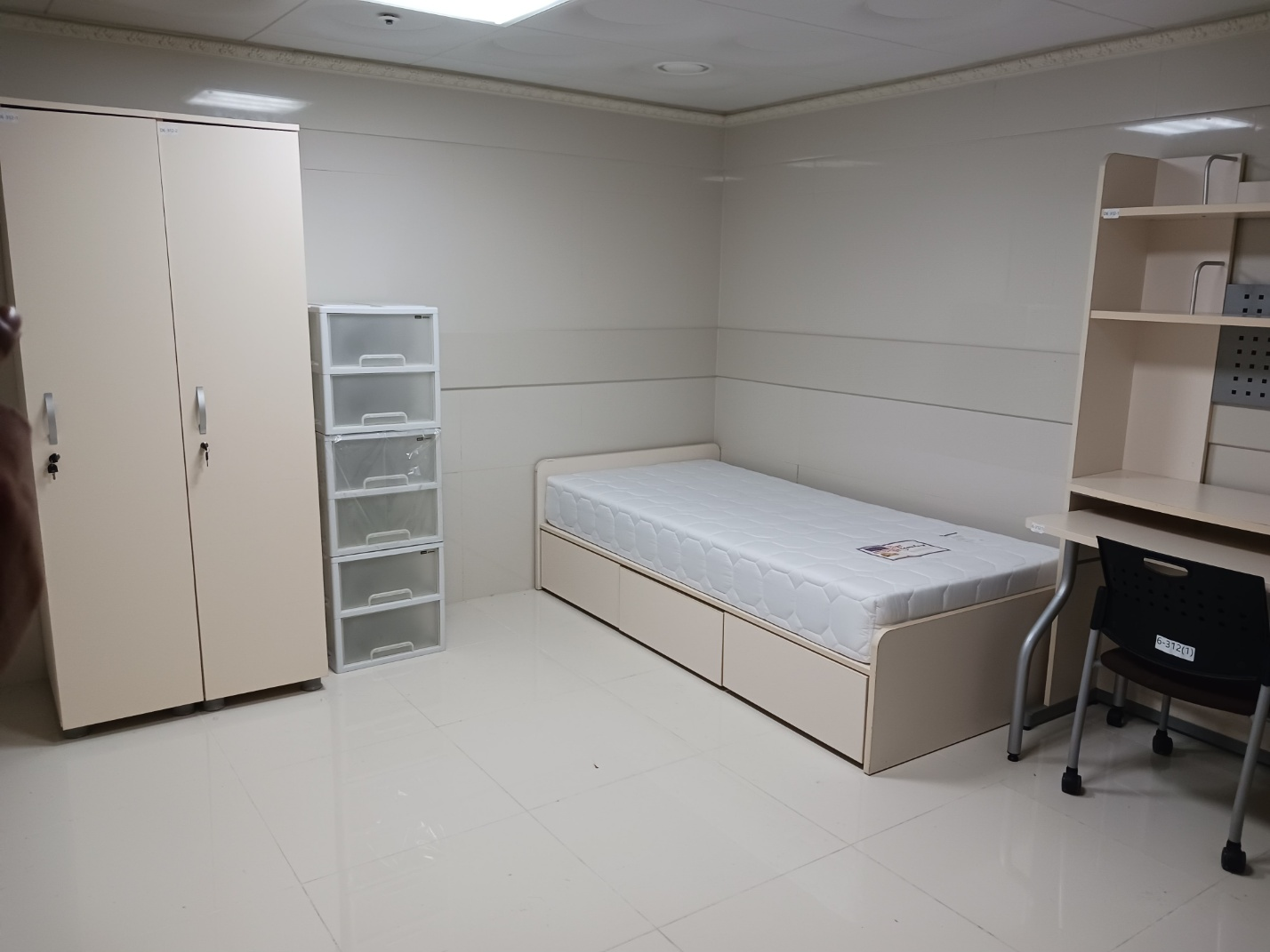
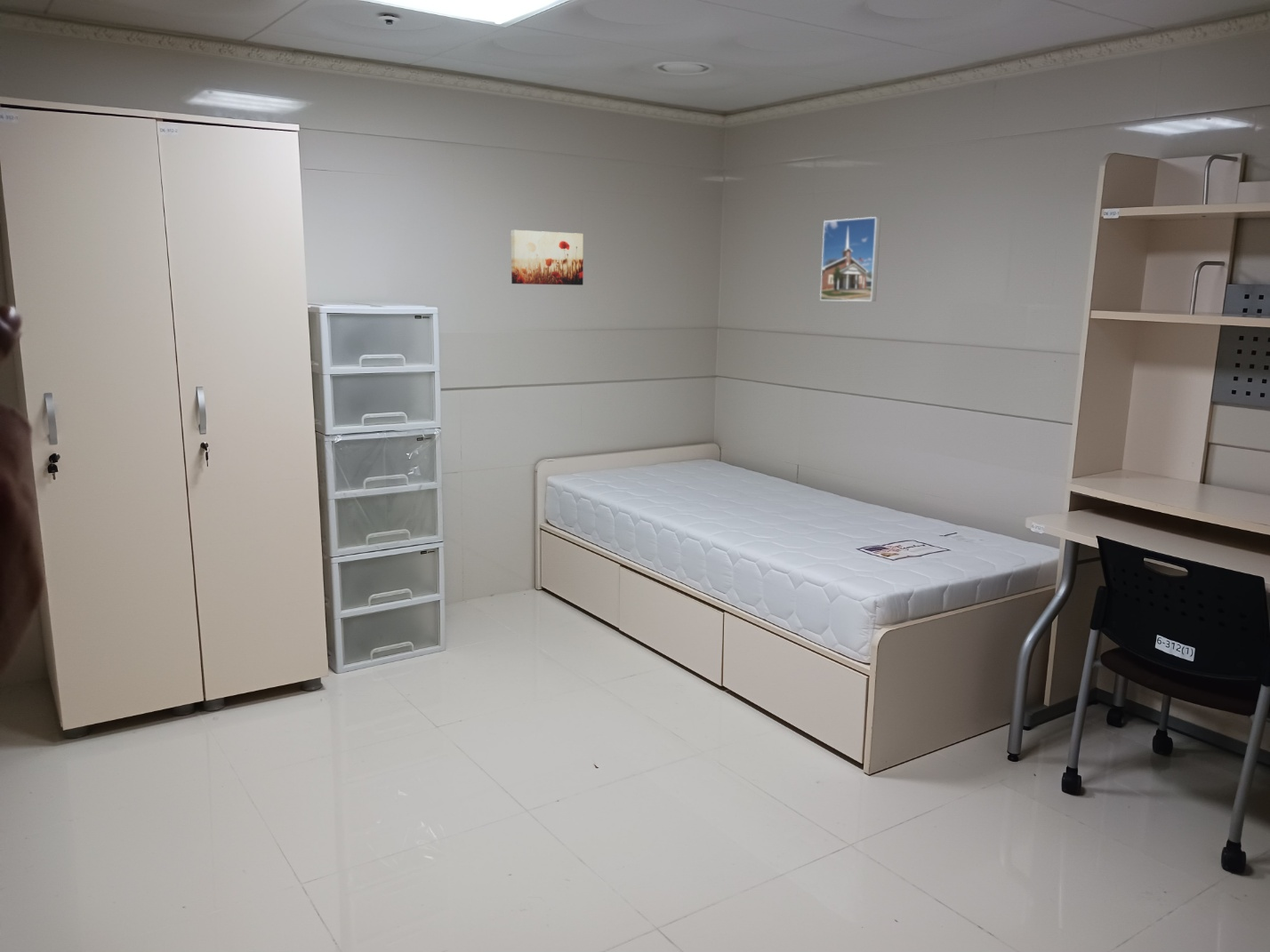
+ wall art (548, 258)
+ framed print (849, 260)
